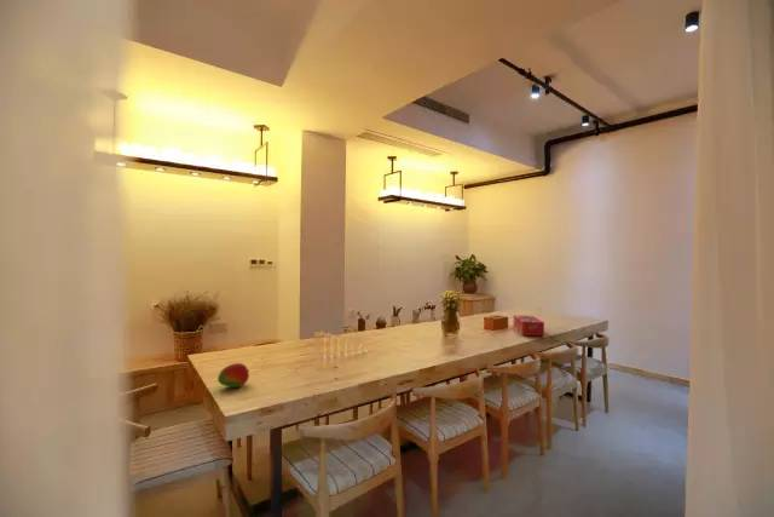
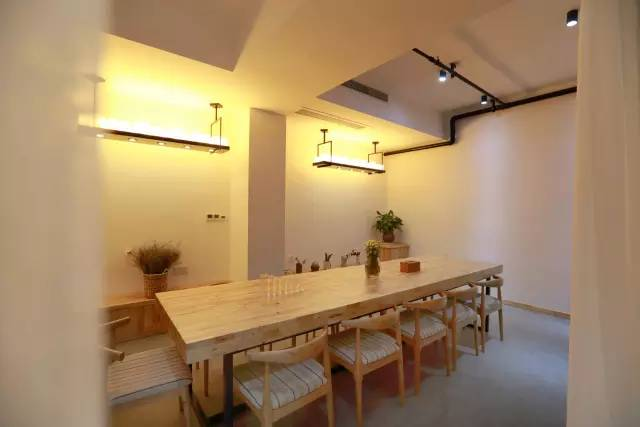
- tissue box (527, 324)
- fruit (233, 375)
